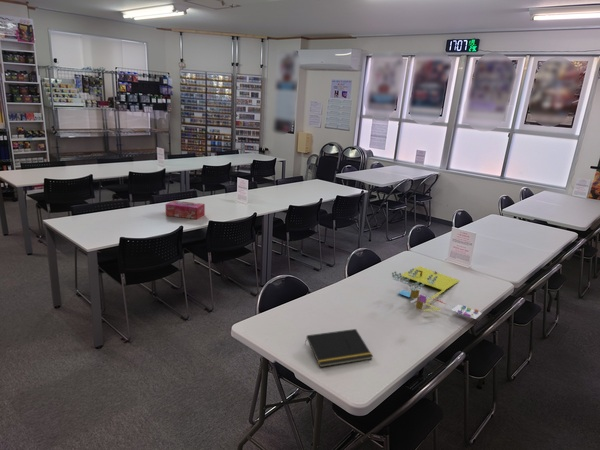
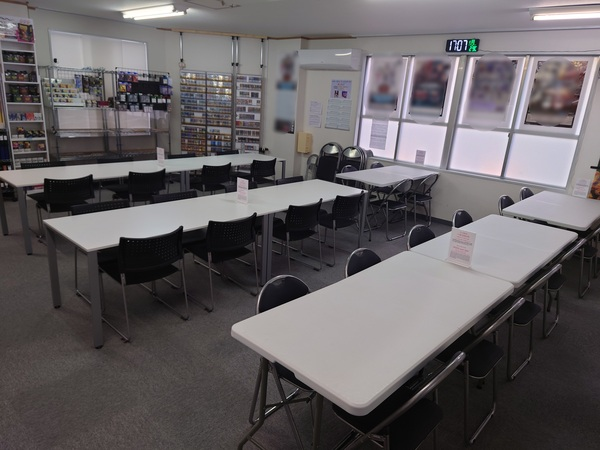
- board game (439, 283)
- tissue box (185, 209)
- notepad (339, 346)
